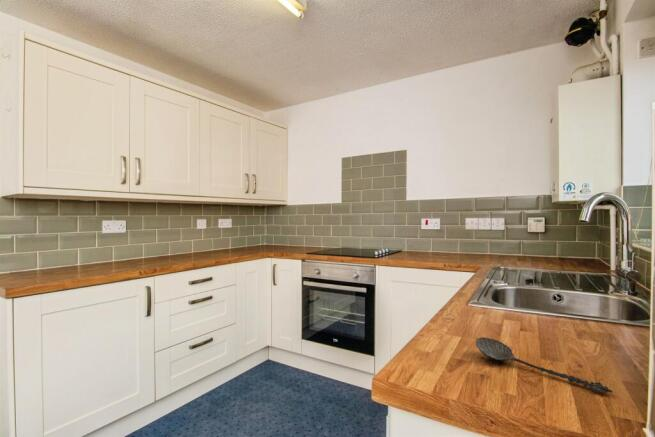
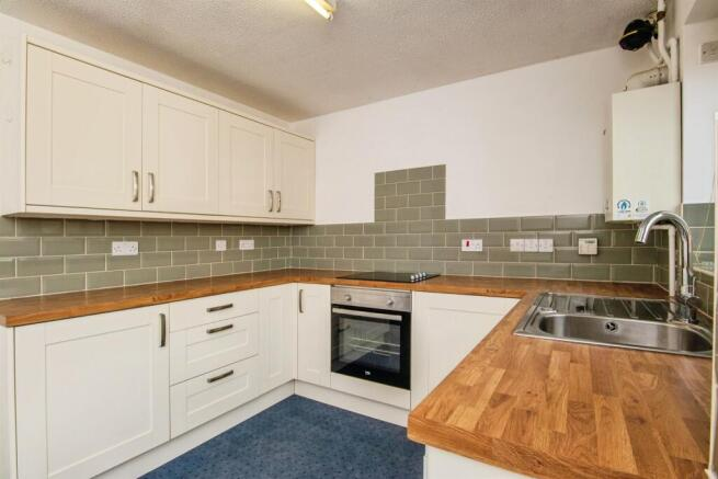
- spoon (534, 365)
